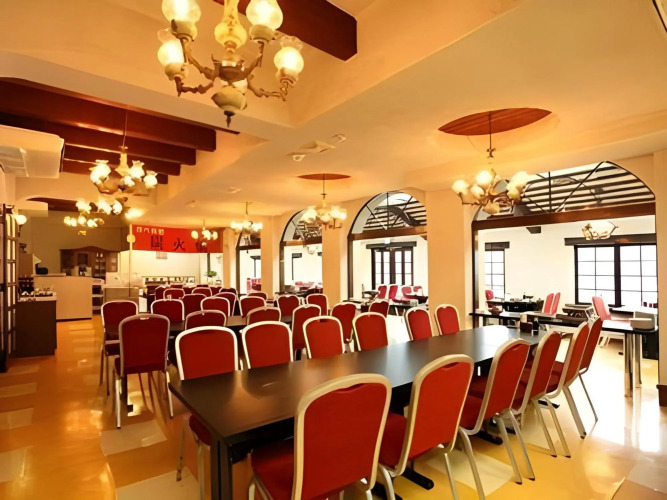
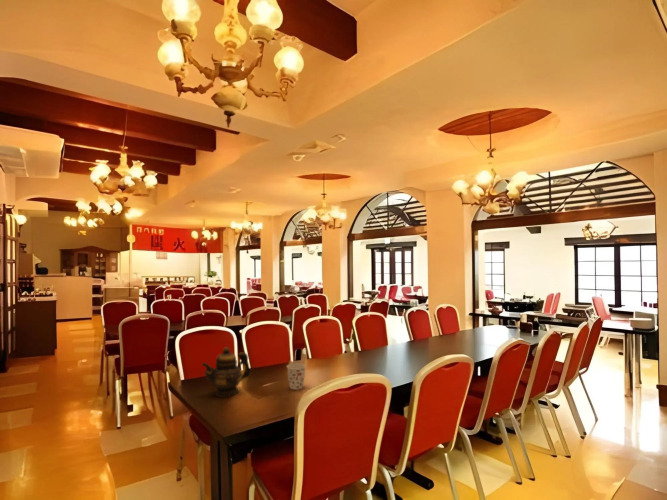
+ teapot (227, 369)
+ cup (296, 376)
